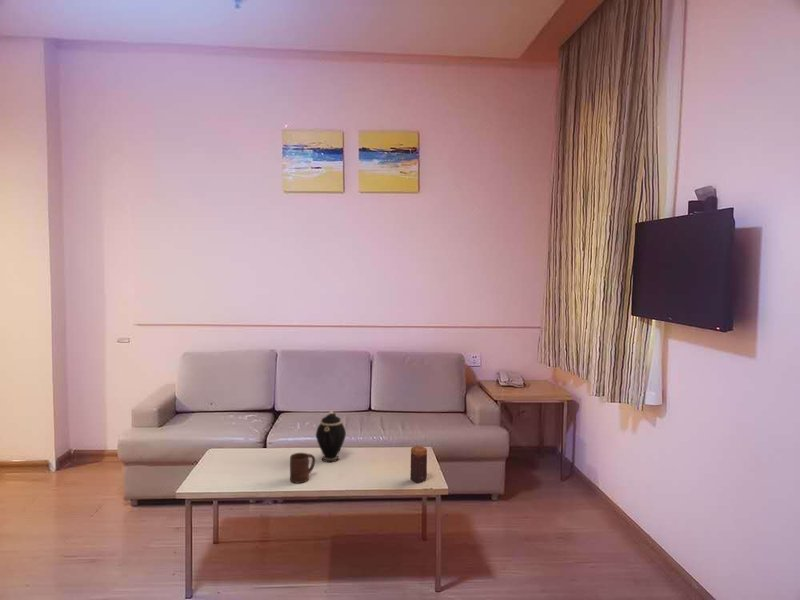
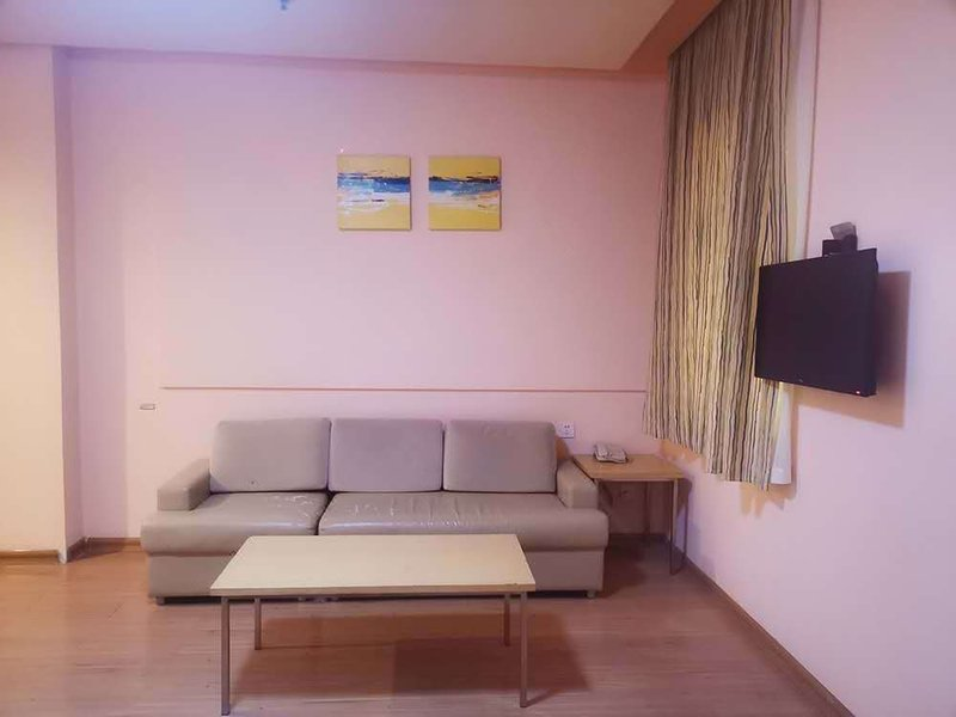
- cup (301, 466)
- teapot (330, 435)
- candle (418, 463)
